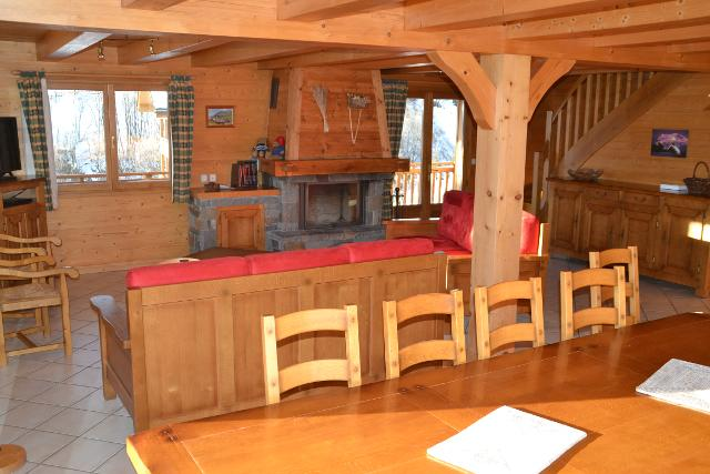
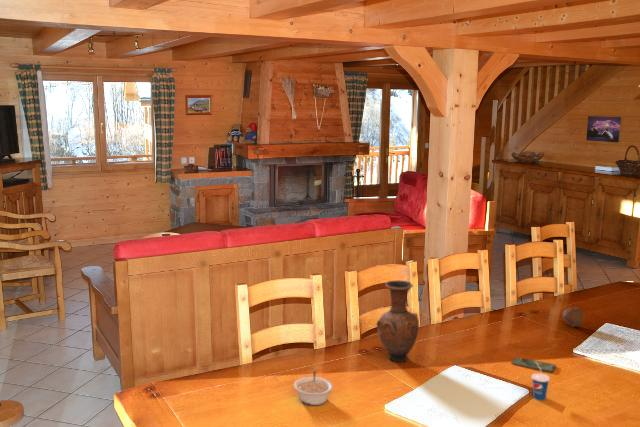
+ vase (397, 321)
+ fruit (573, 316)
+ smartphone (533, 364)
+ cup (540, 381)
+ legume (312, 390)
